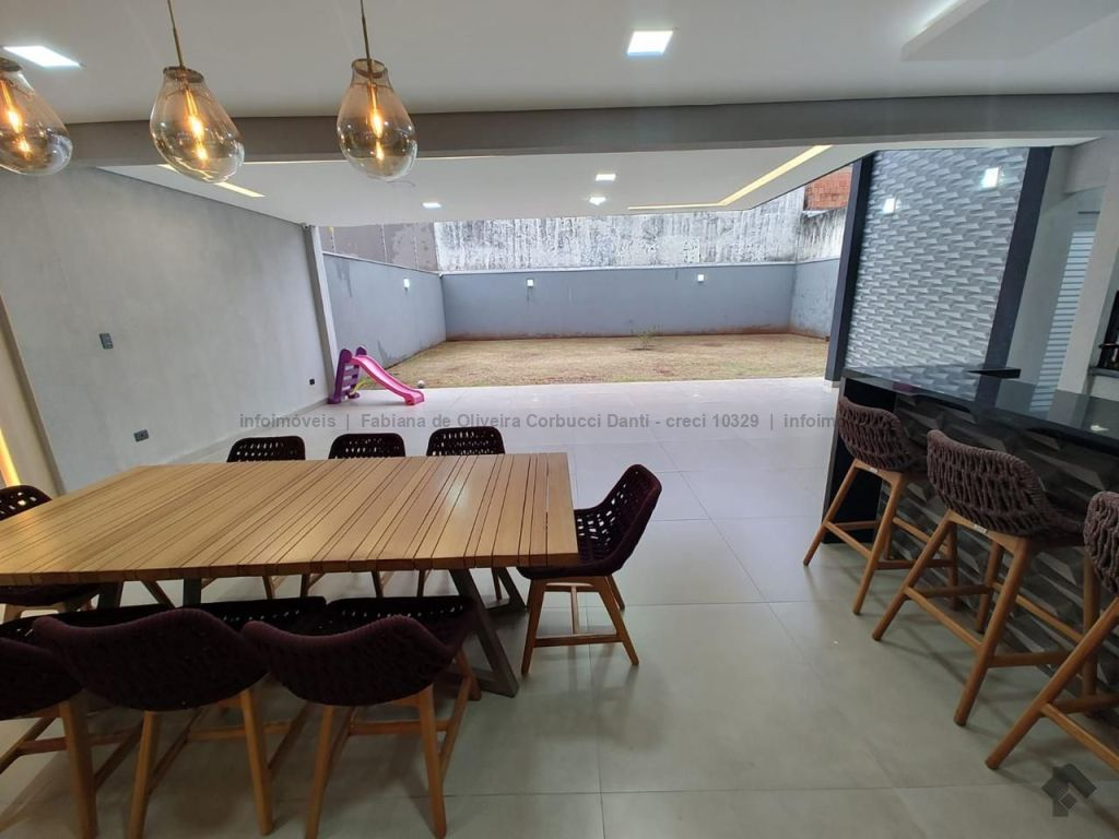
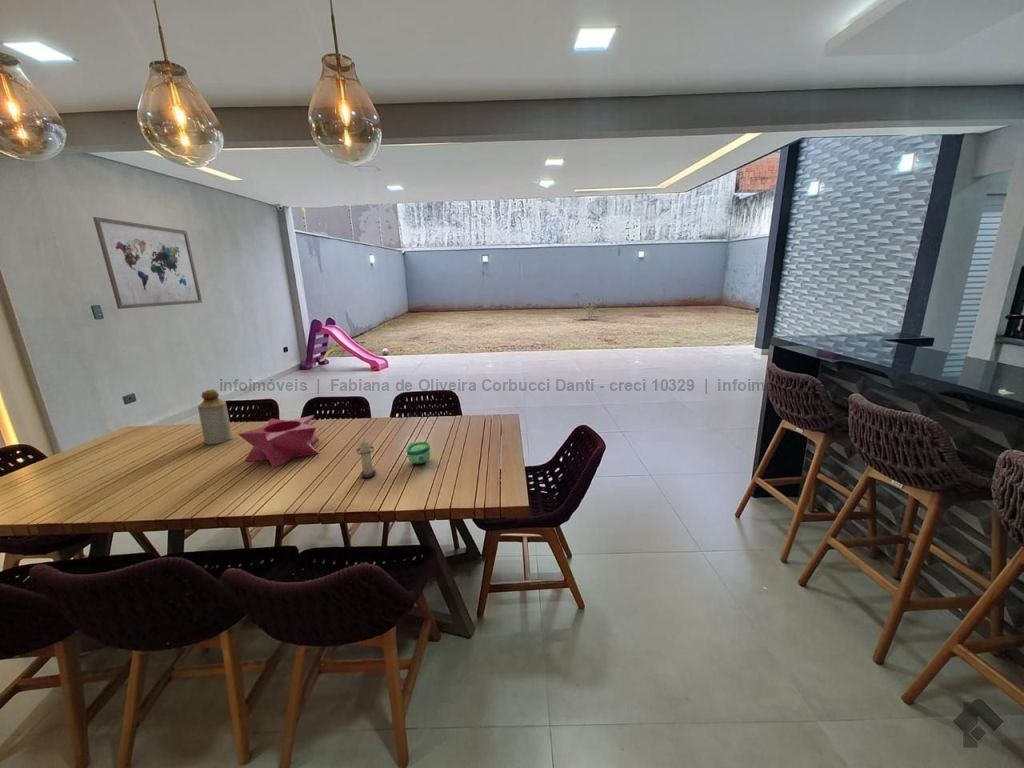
+ candle (366, 456)
+ bottle (213, 415)
+ cup (416, 452)
+ wall art (155, 266)
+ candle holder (280, 440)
